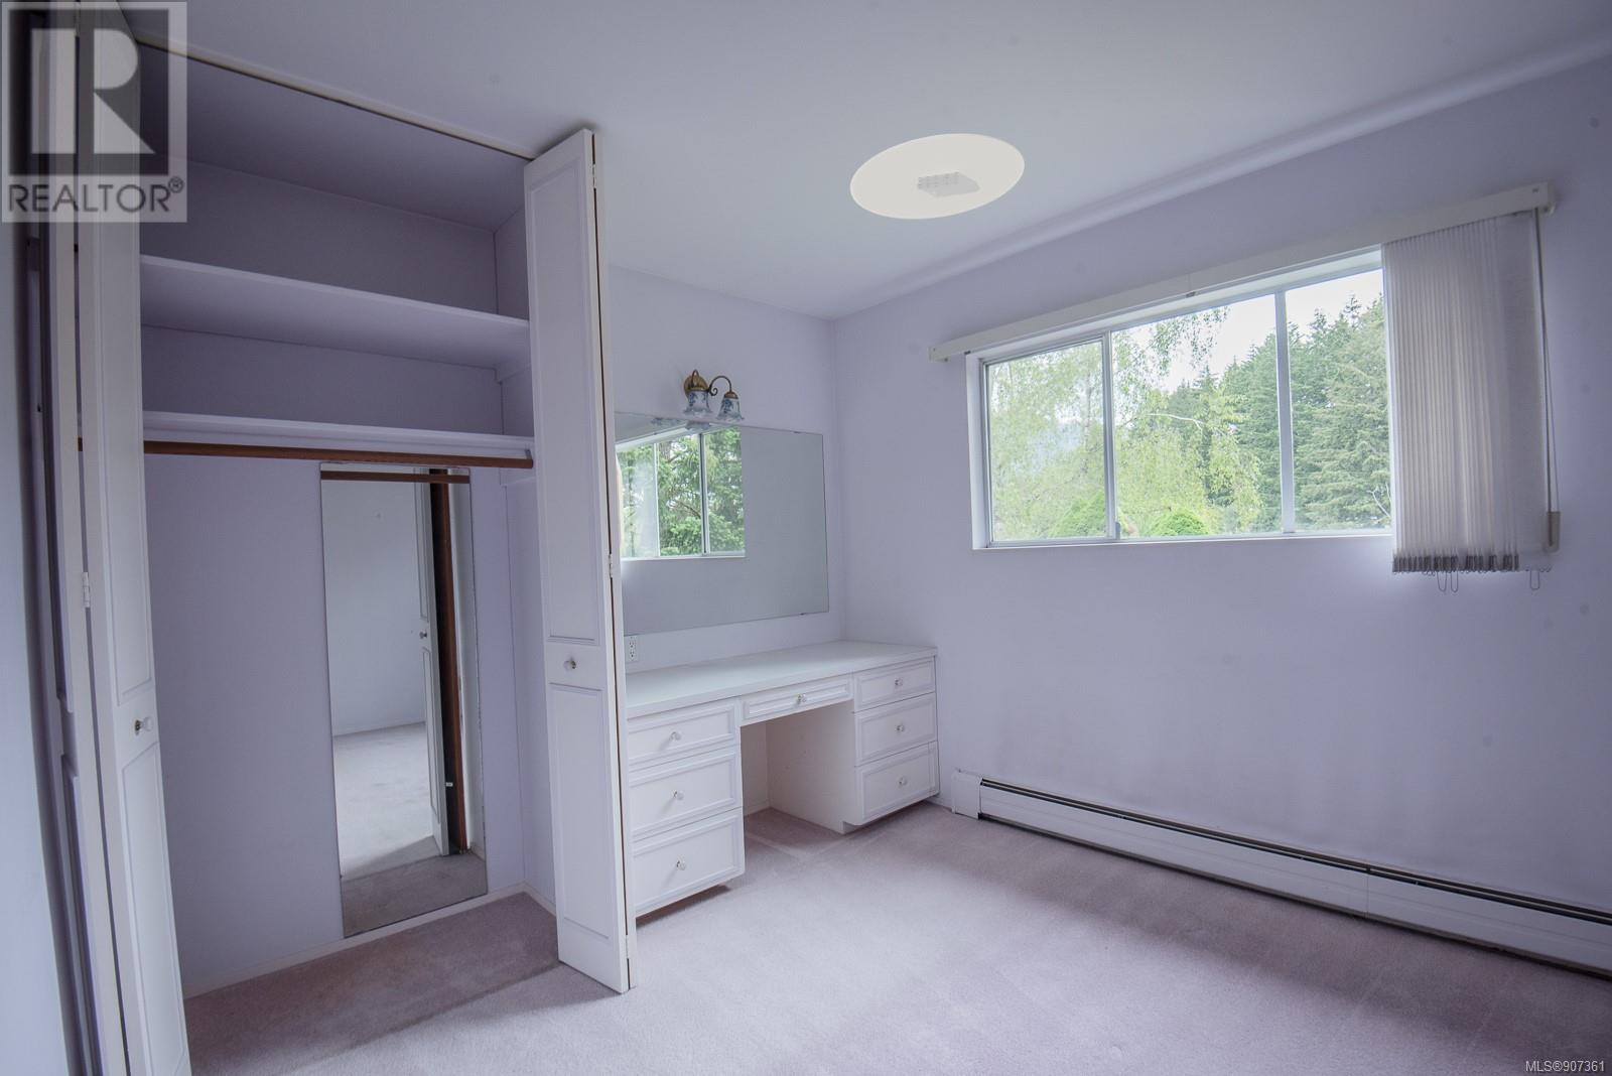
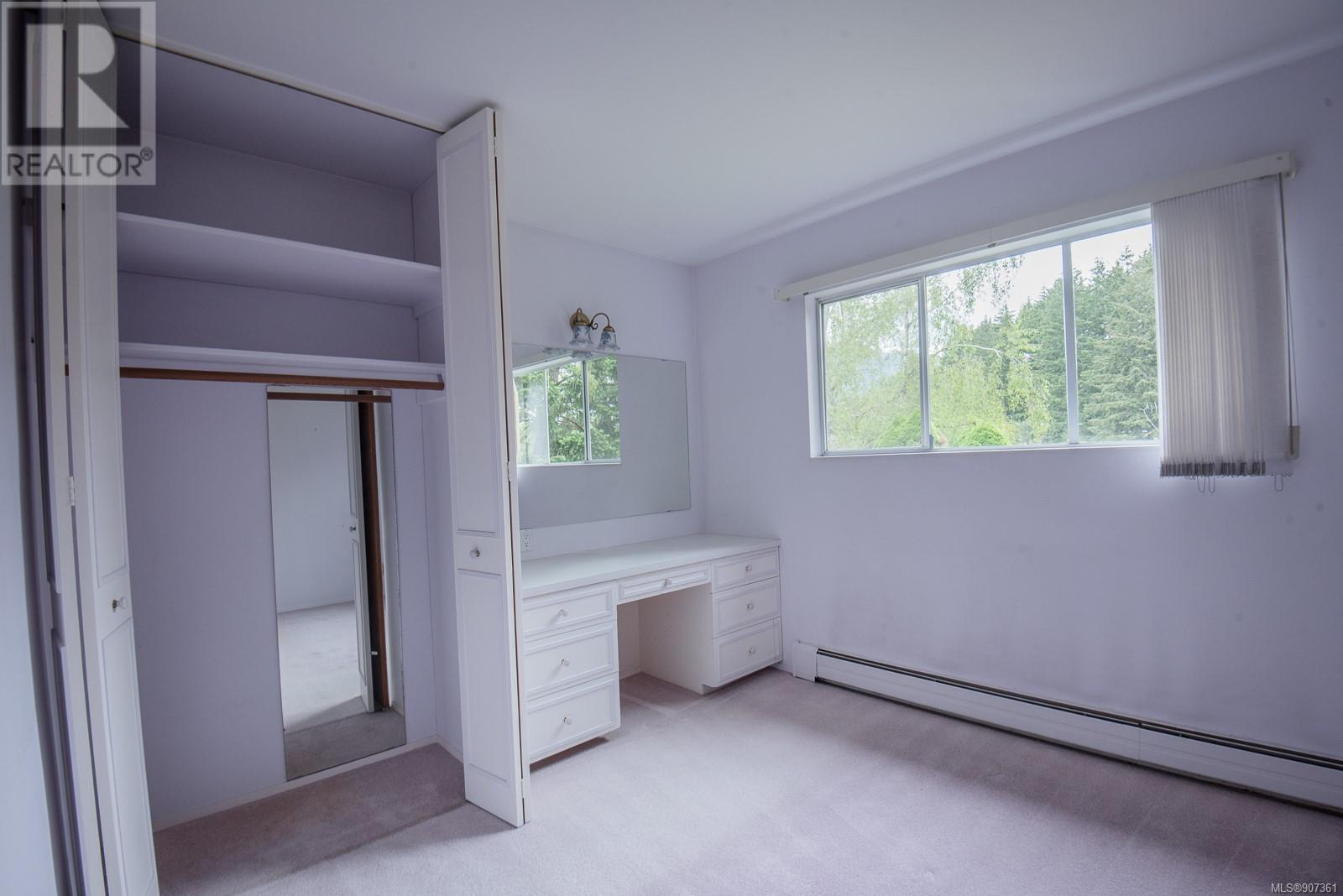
- ceiling light (935, 173)
